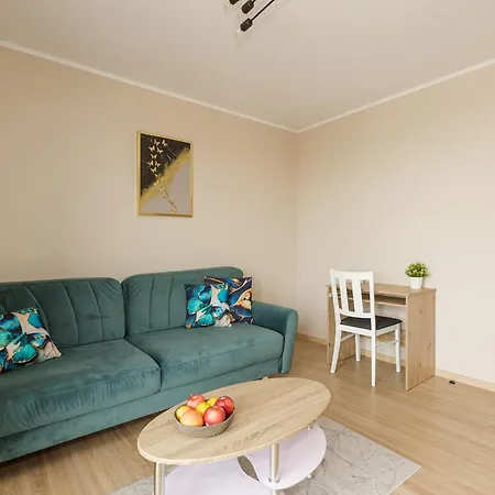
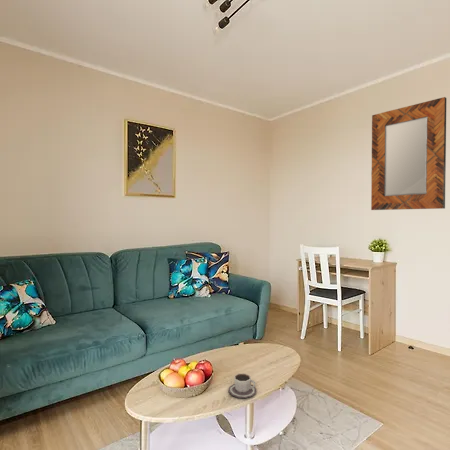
+ home mirror (405, 158)
+ cup (242, 384)
